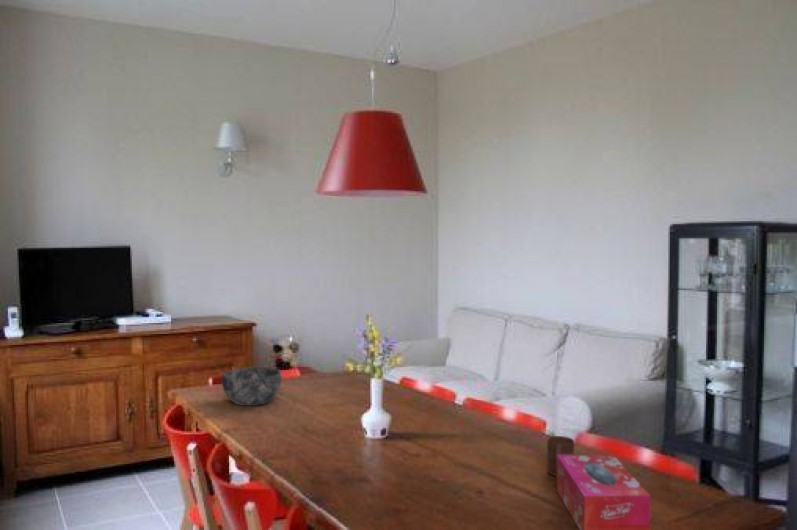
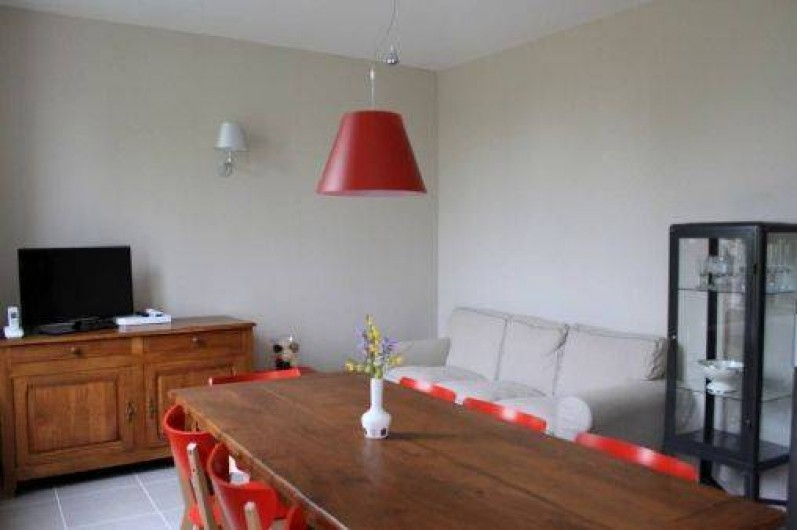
- cup (561, 454)
- bowl (252, 387)
- tissue box (599, 492)
